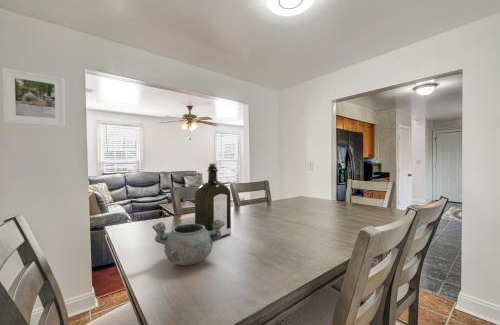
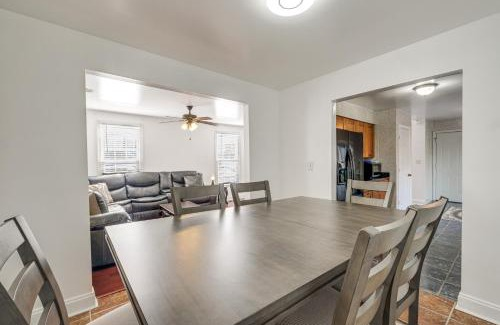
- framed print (35, 99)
- decorative bowl (190, 240)
- liquor (212, 199)
